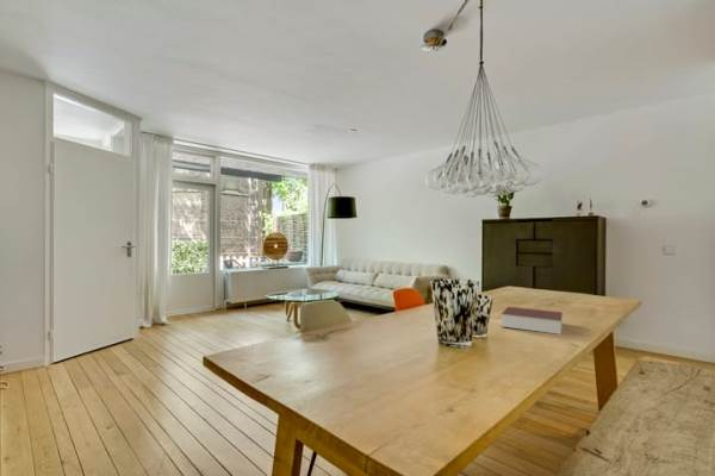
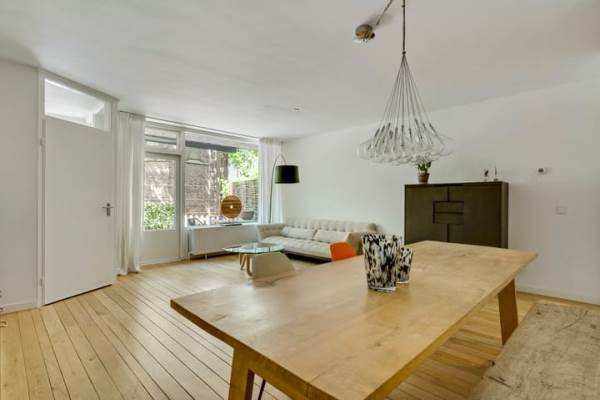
- book (531, 319)
